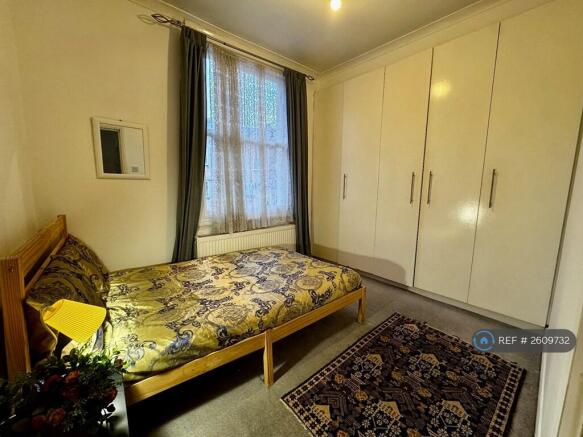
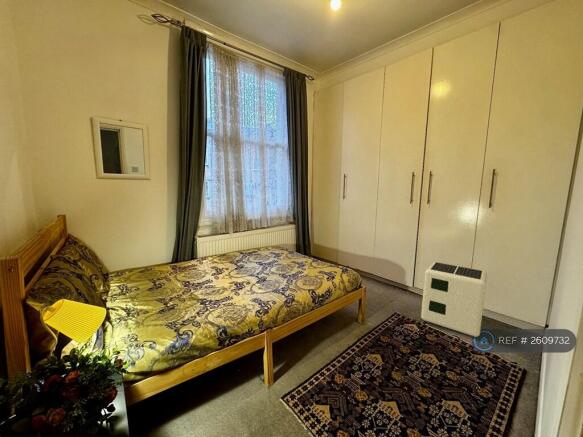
+ air purifier (453, 296)
